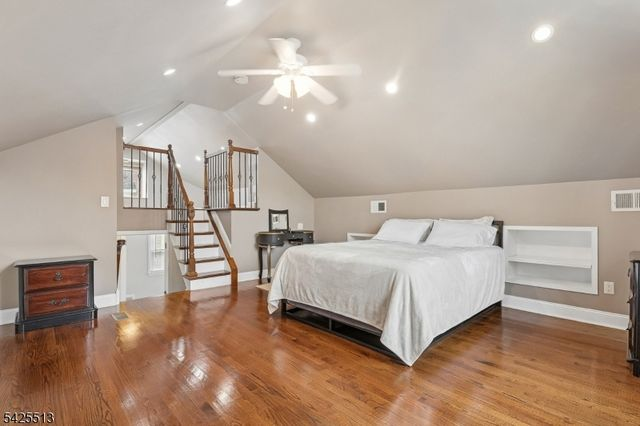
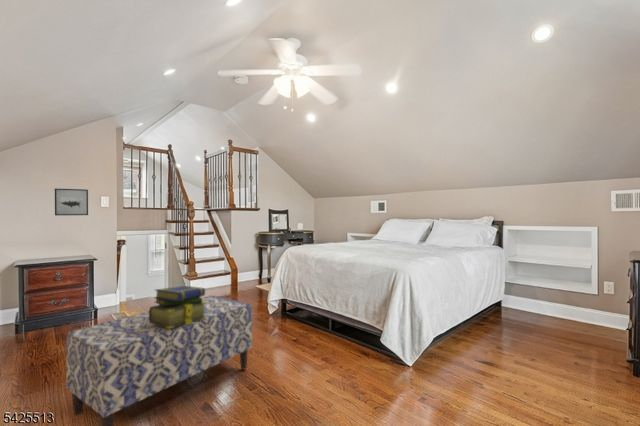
+ stack of books (178, 303)
+ bench (171, 352)
+ wall art (71, 202)
